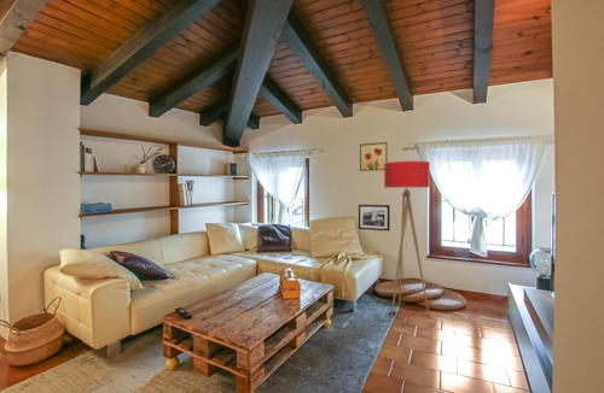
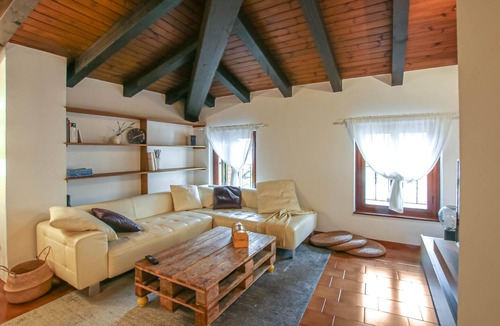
- floor lamp (403, 235)
- picture frame (373, 217)
- wall art (373, 157)
